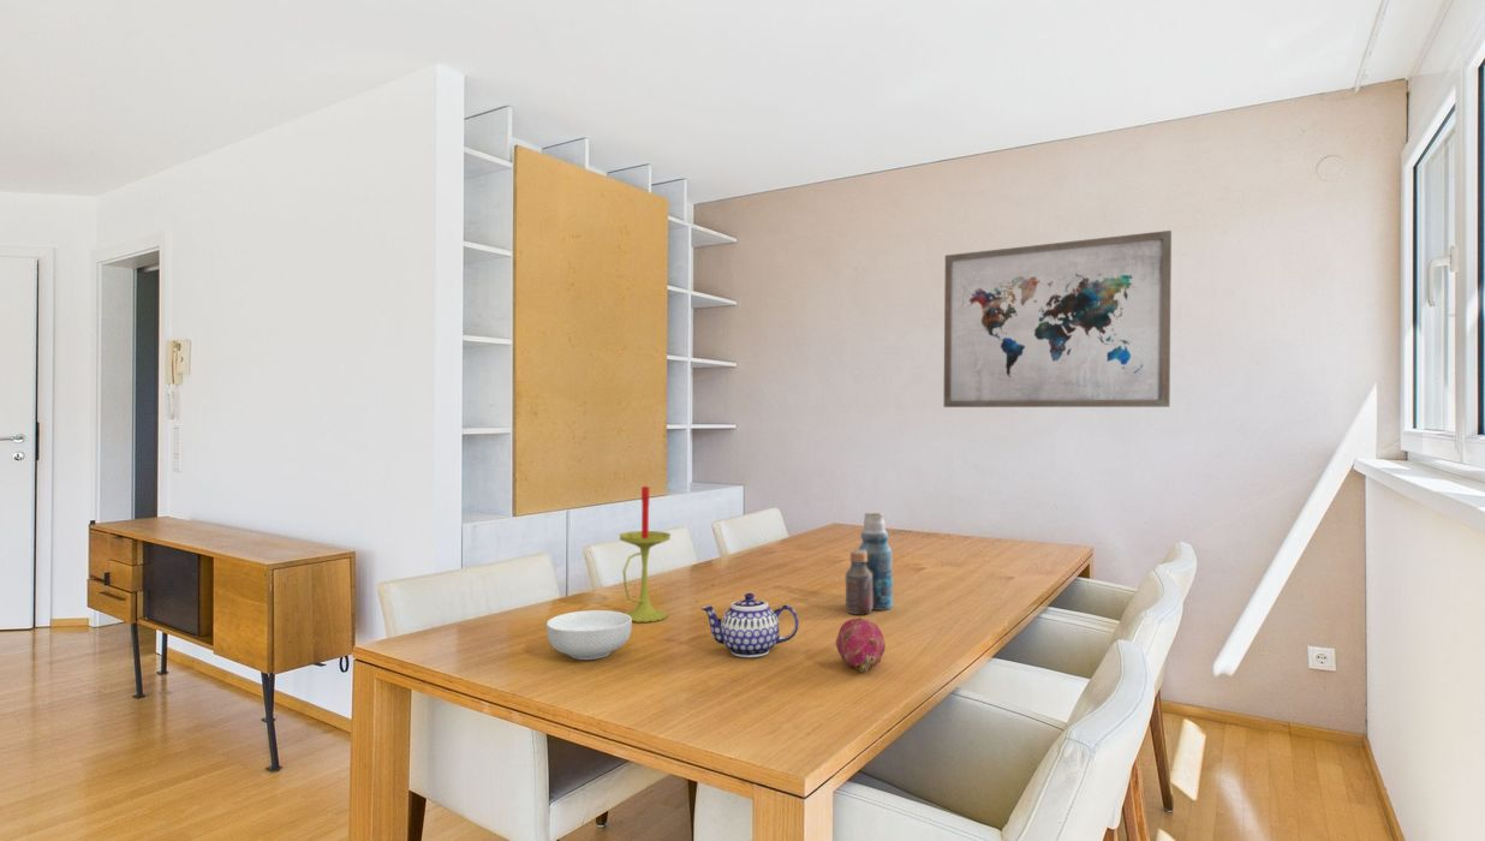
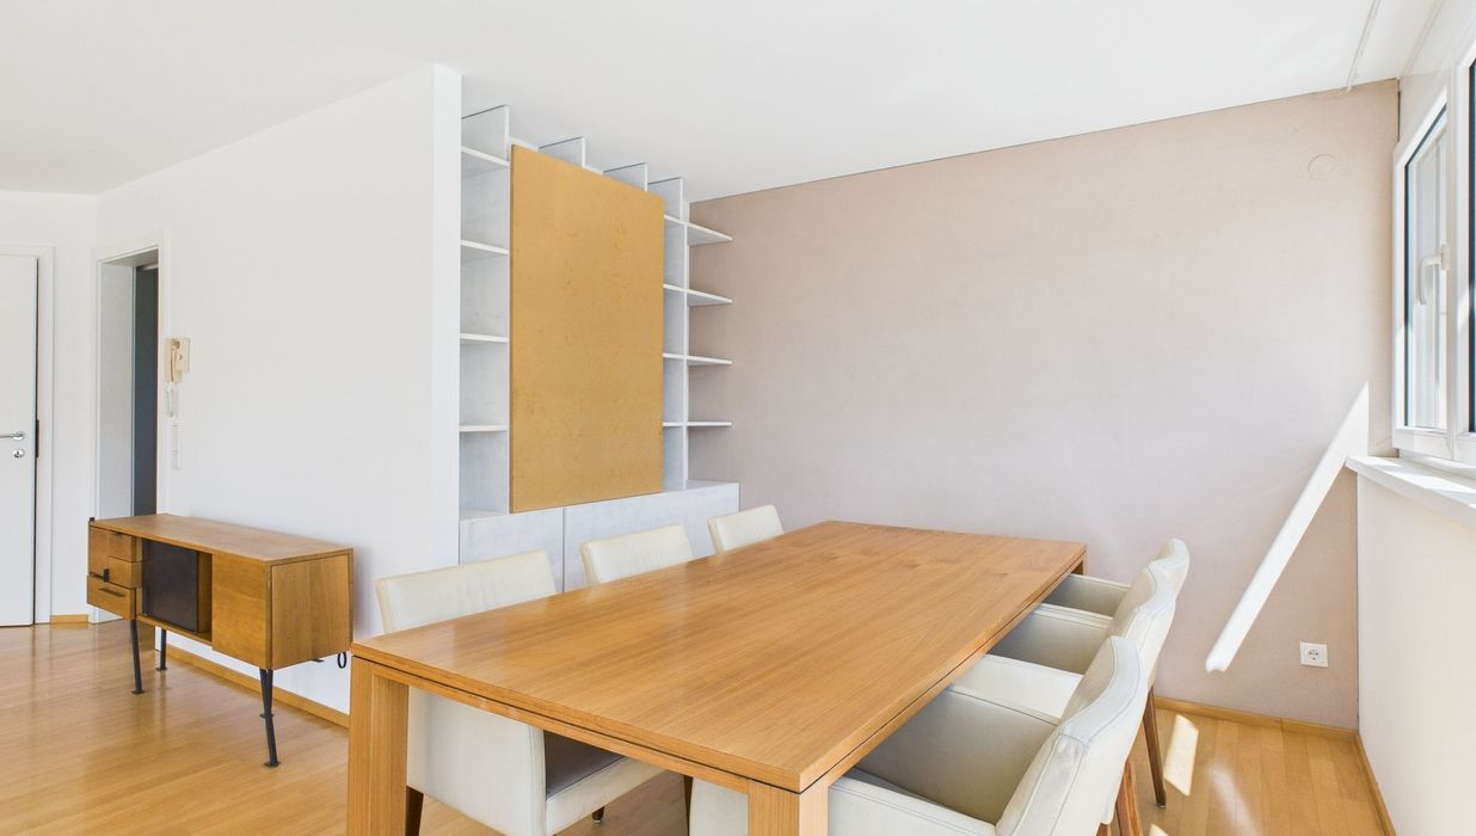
- cereal bowl (589, 636)
- candle (644, 549)
- bottle (869, 560)
- teapot (749, 622)
- wall art (1049, 324)
- fruit (859, 642)
